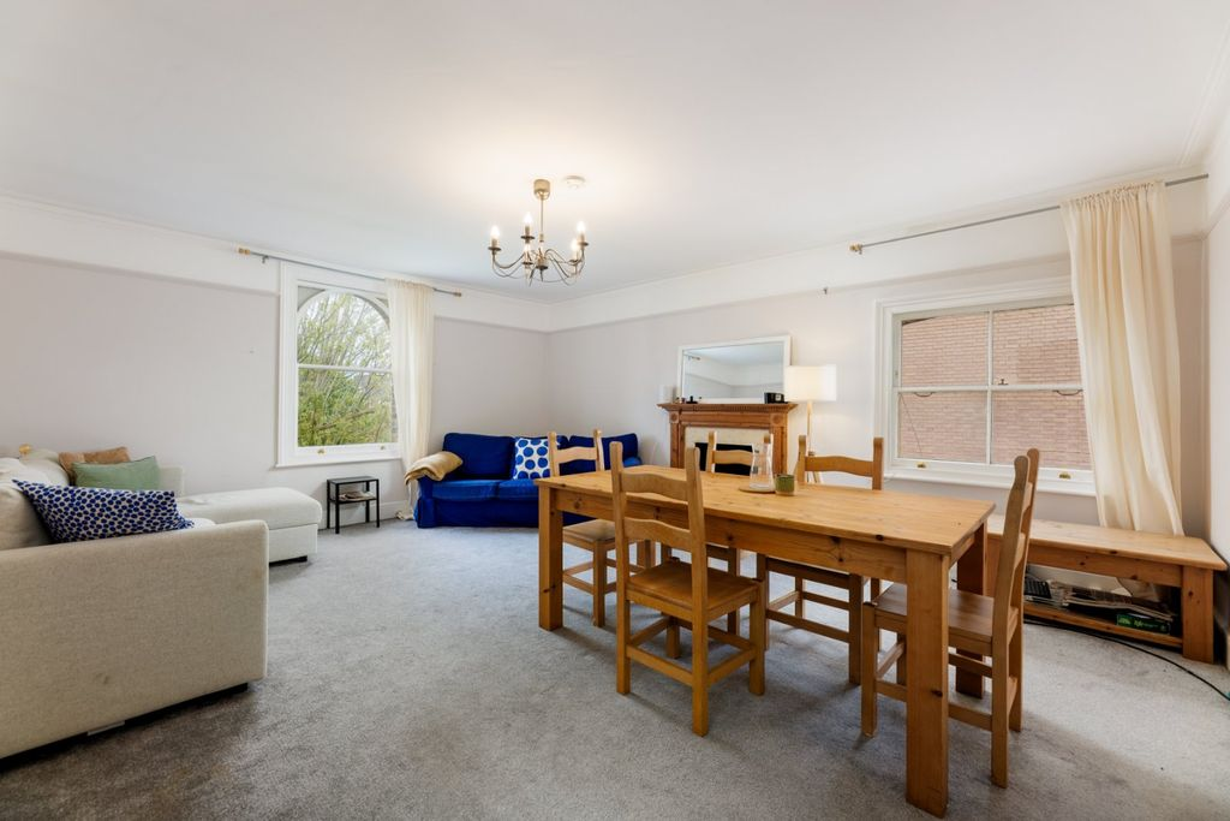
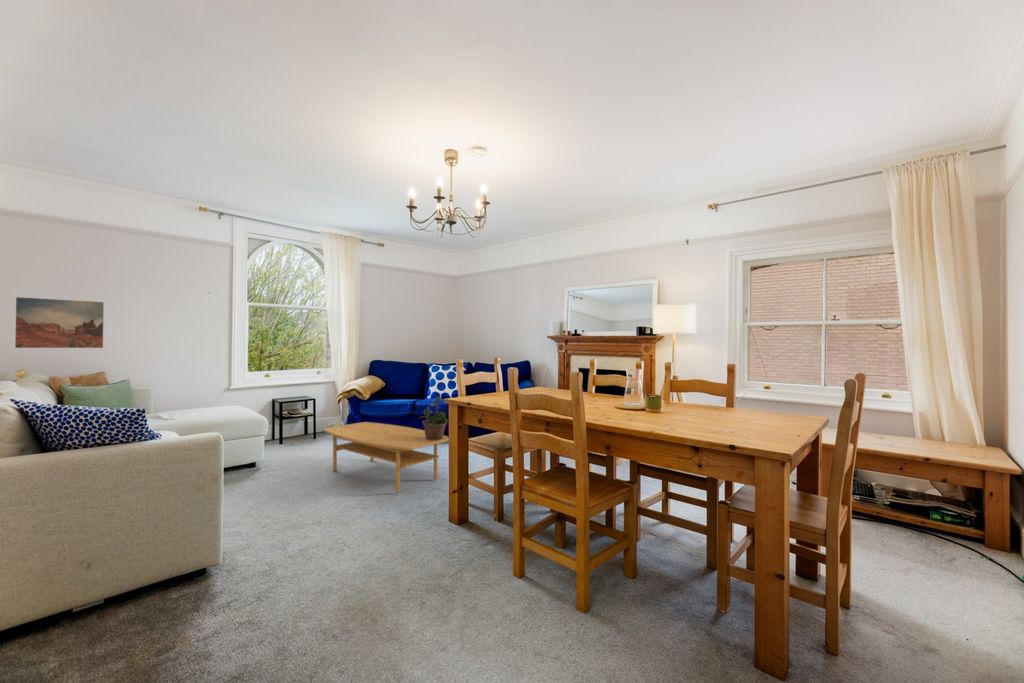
+ coffee table (383, 453)
+ wall art (61, 323)
+ potted plant (435, 416)
